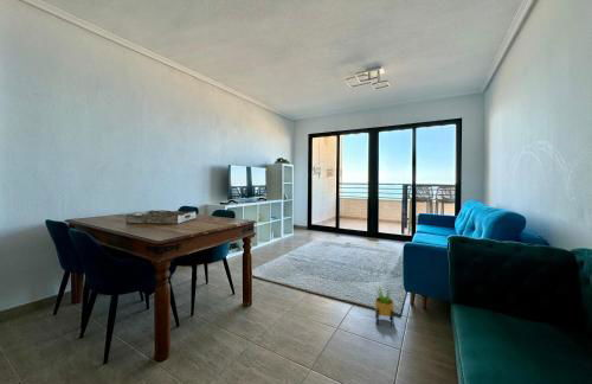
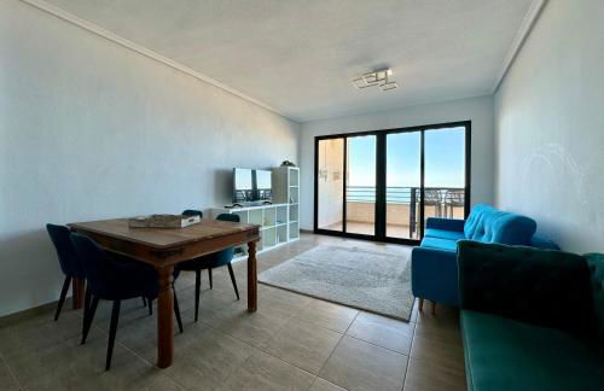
- potted plant (384, 303)
